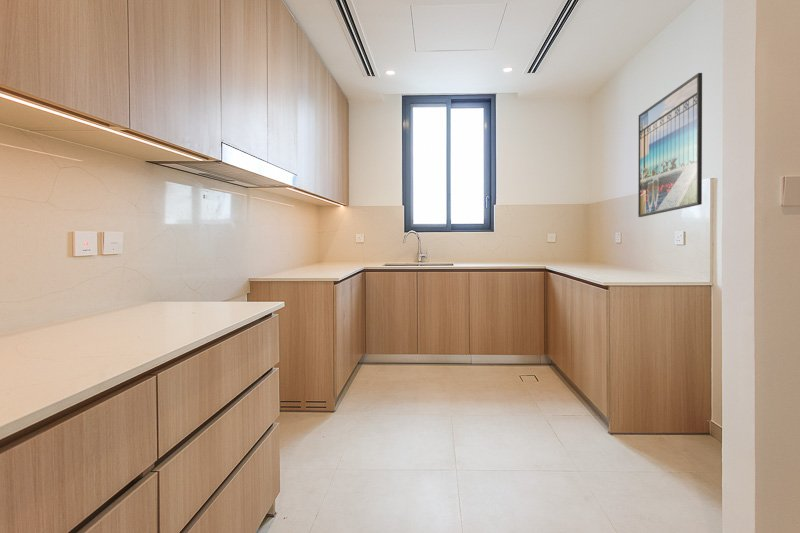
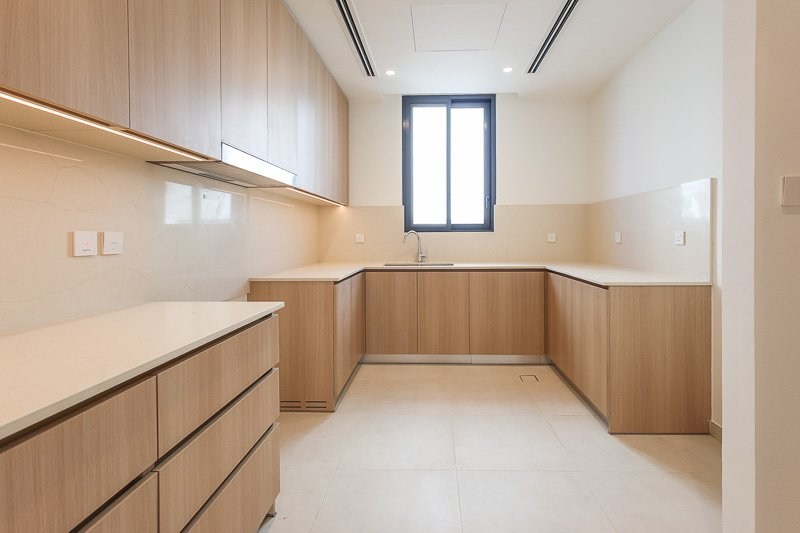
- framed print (666, 154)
